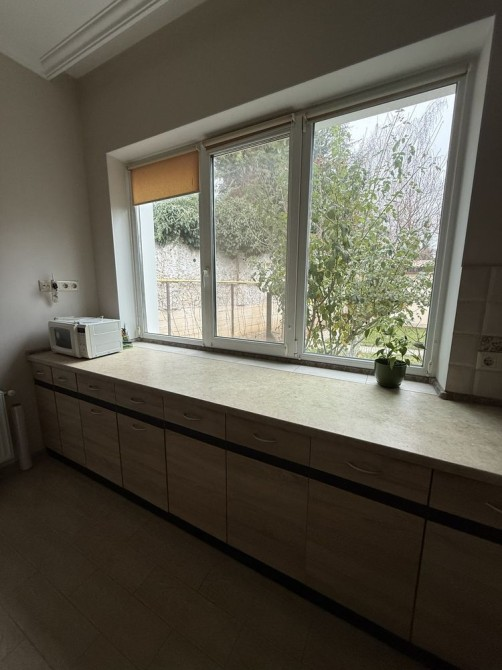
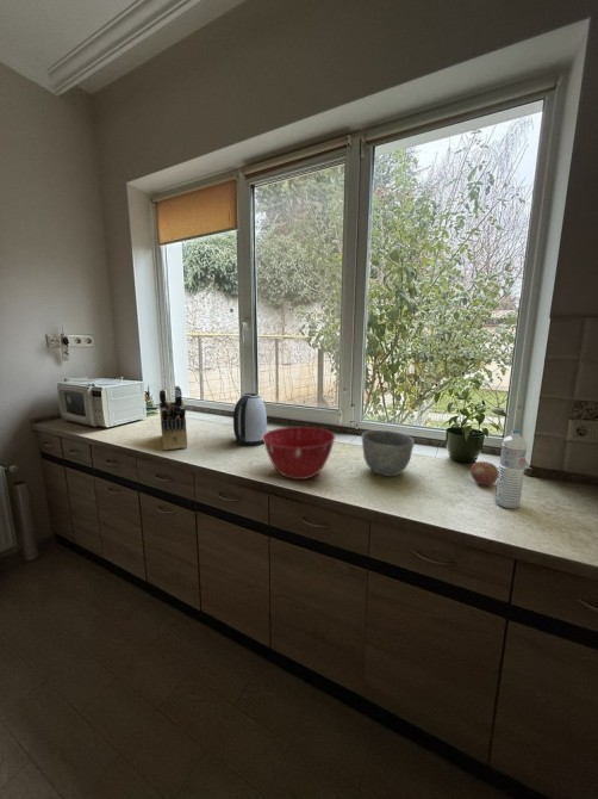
+ knife block (172, 414)
+ water bottle (511, 467)
+ kettle (248, 419)
+ bowl (386, 454)
+ mixing bowl (298, 453)
+ apple (484, 473)
